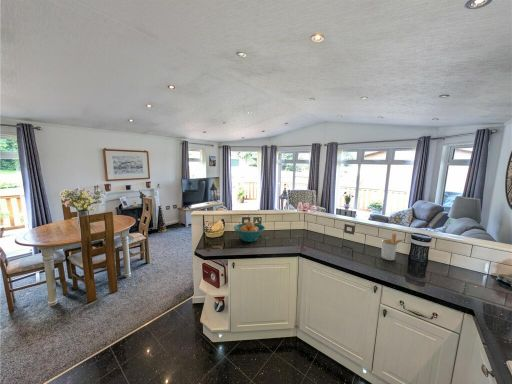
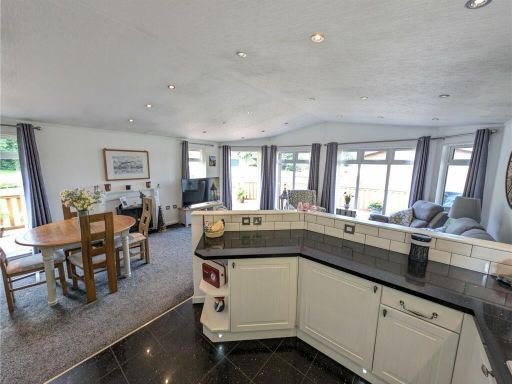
- utensil holder (392, 247)
- fruit bowl (249, 230)
